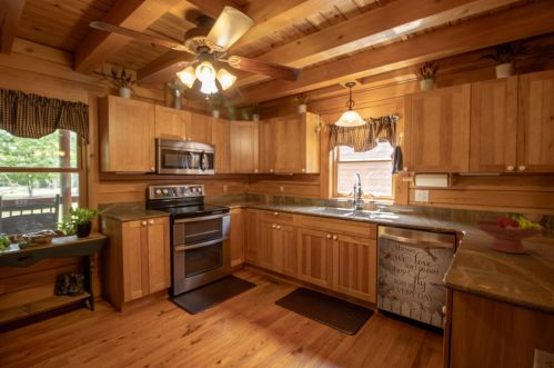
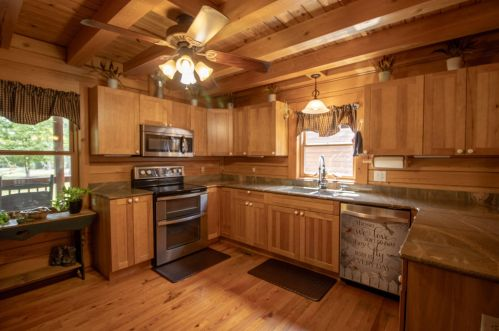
- fruit bowl (506, 232)
